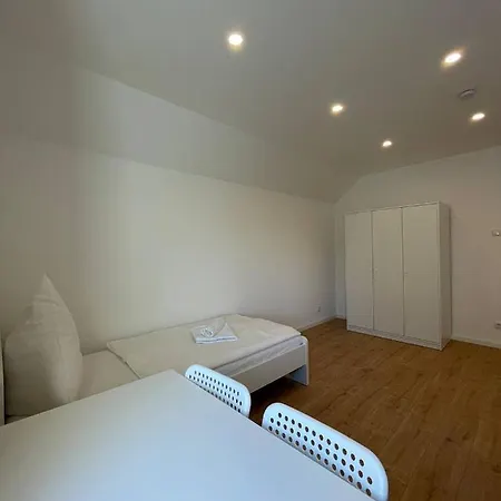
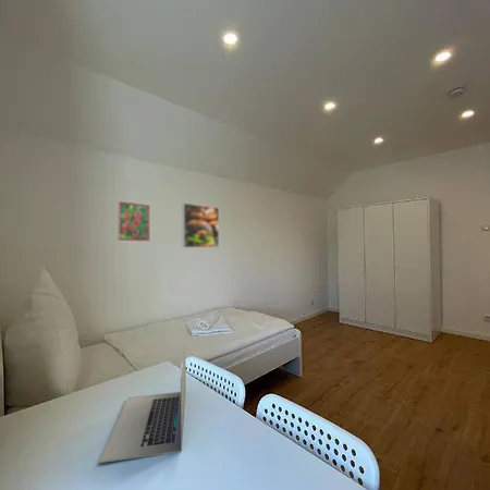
+ laptop (154, 394)
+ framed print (201, 226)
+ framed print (134, 221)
